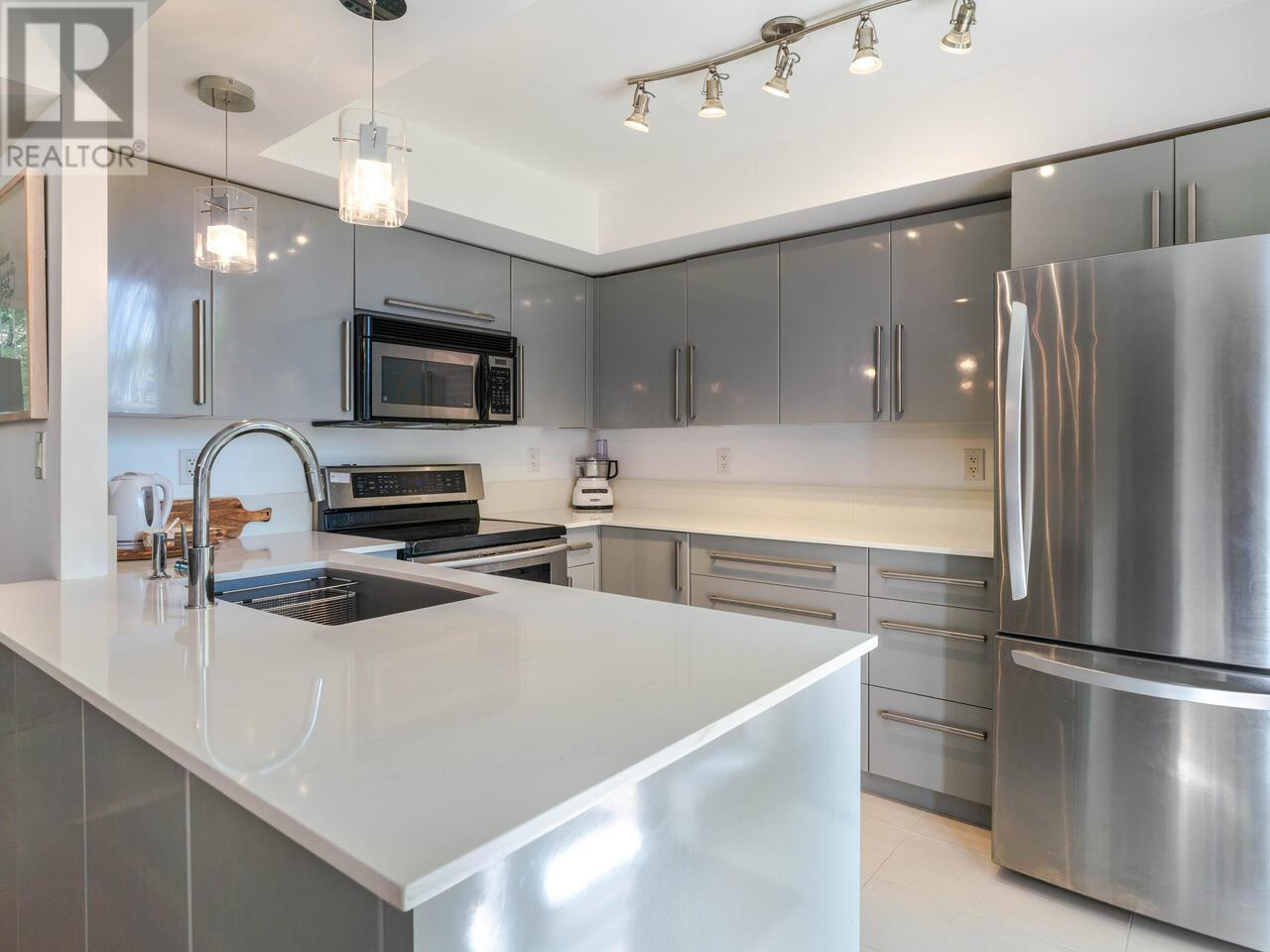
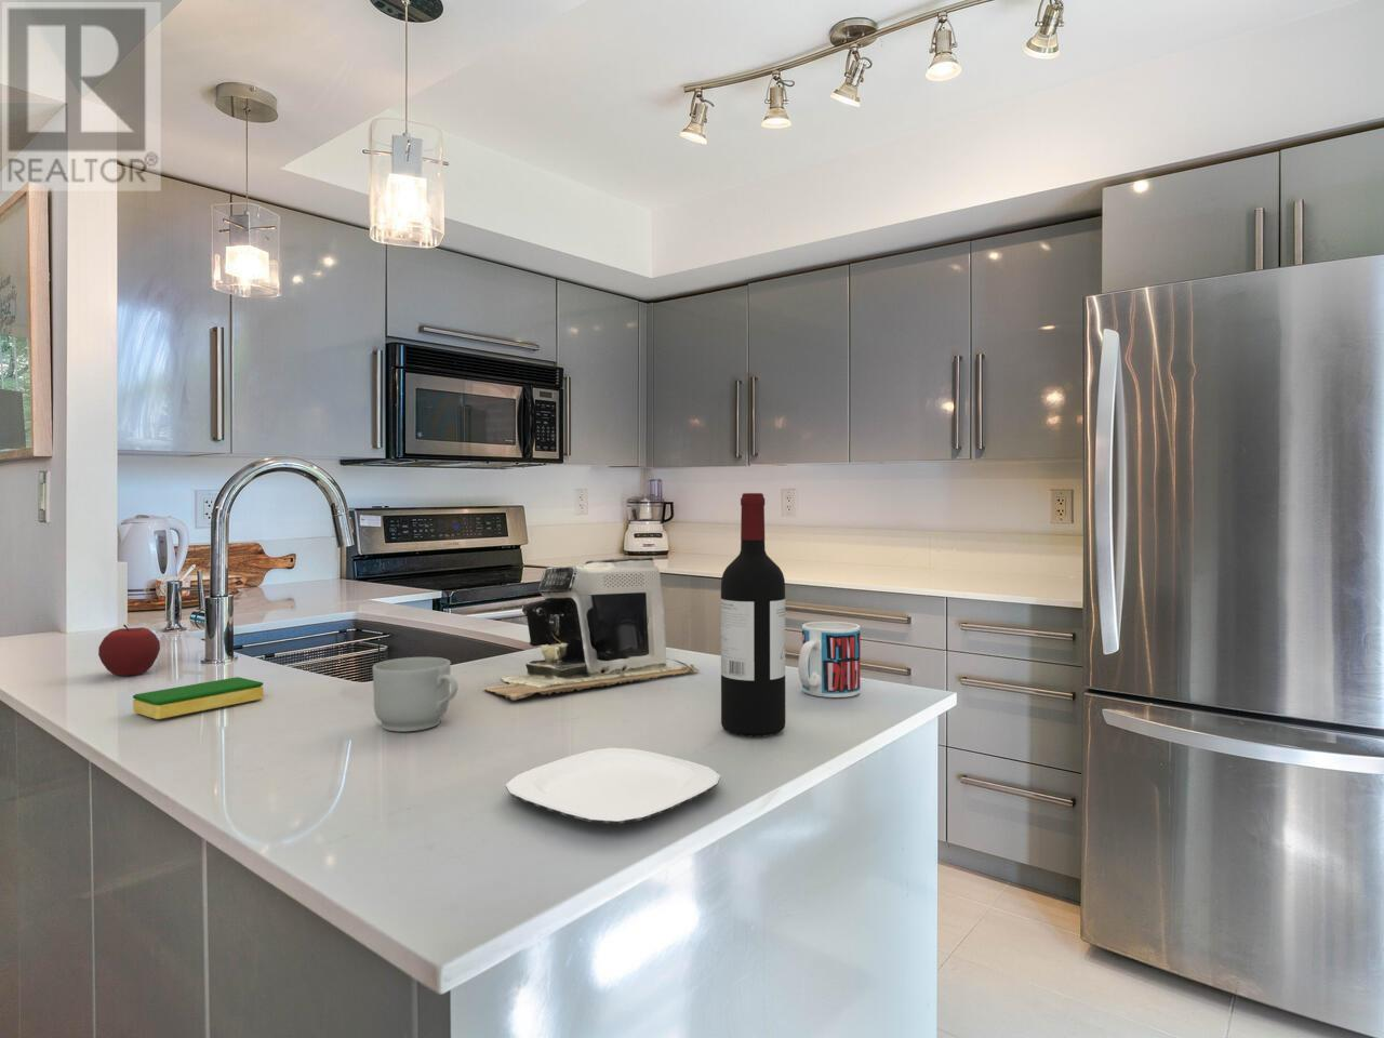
+ coffee maker (600, 617)
+ mug (420, 695)
+ plate (615, 786)
+ mug (828, 660)
+ wine bottle (753, 611)
+ apple (130, 648)
+ dish sponge (201, 697)
